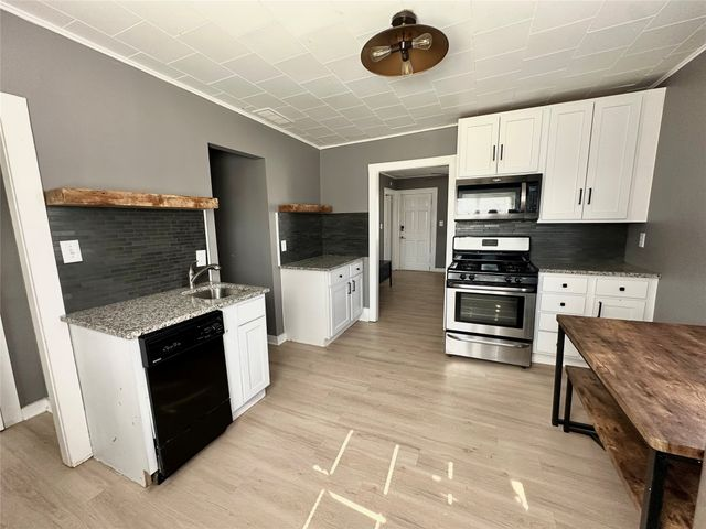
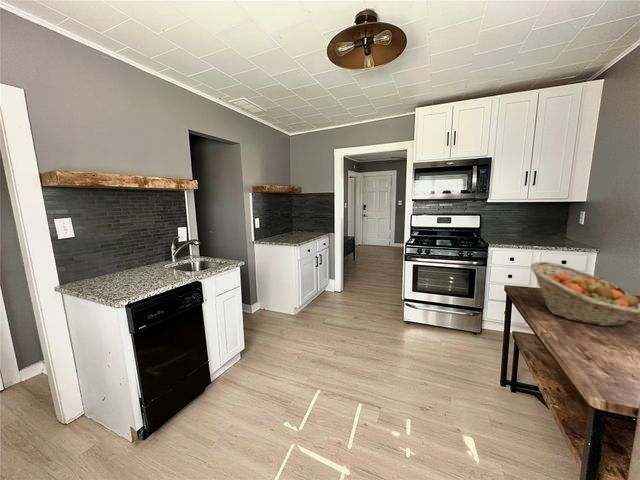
+ fruit basket (580, 290)
